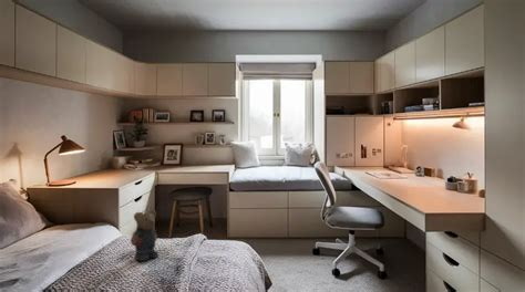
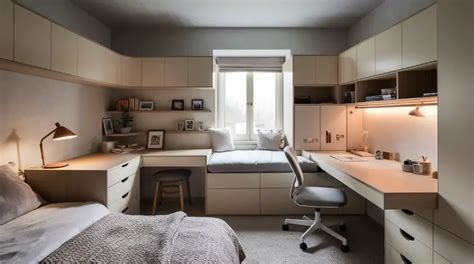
- teddy bear (144, 233)
